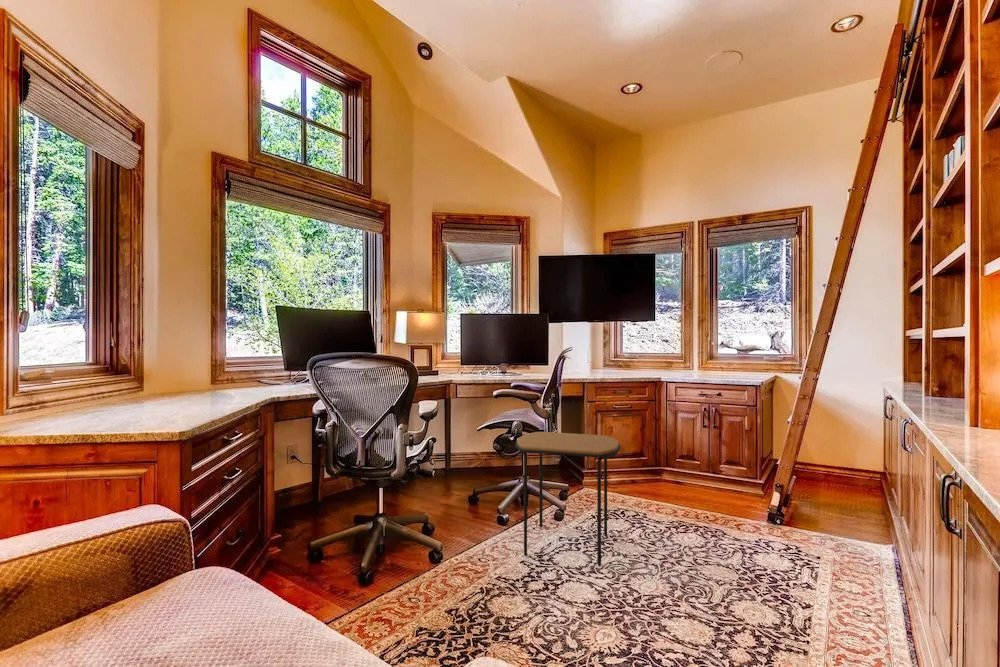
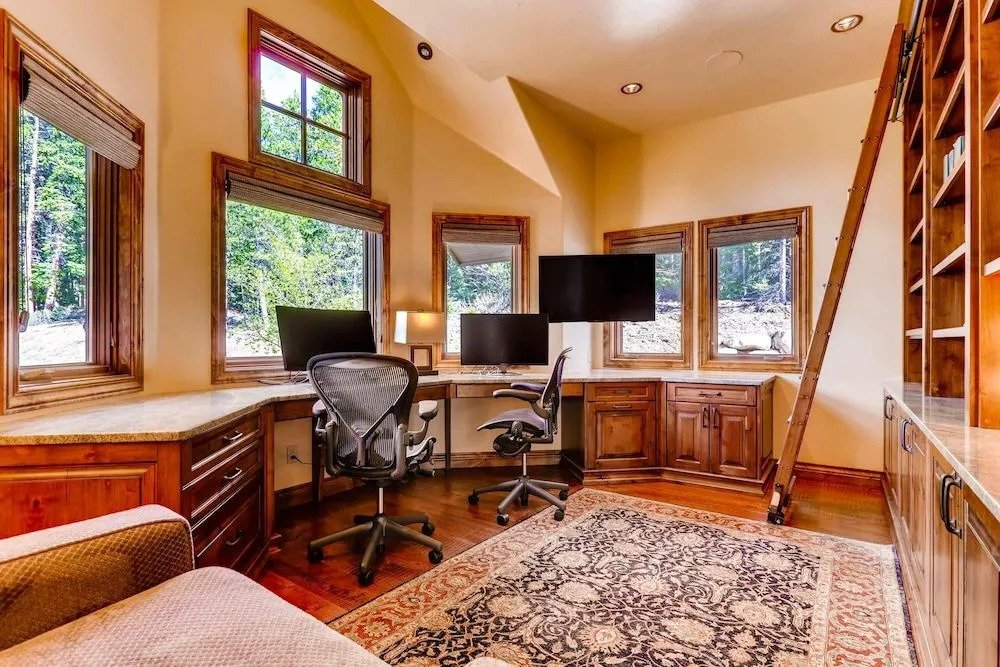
- side table (541, 492)
